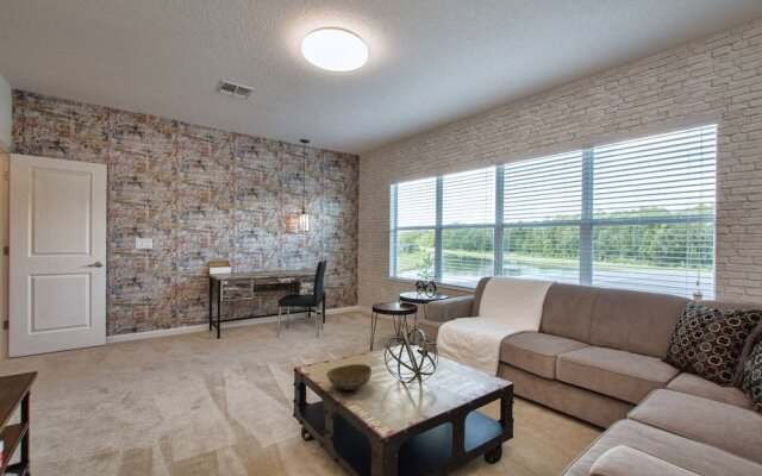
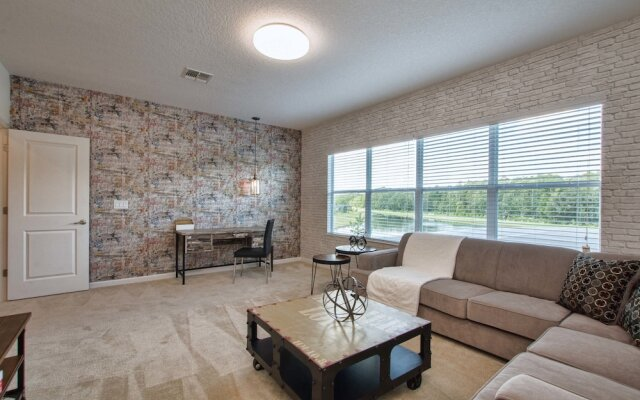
- bowl (349, 378)
